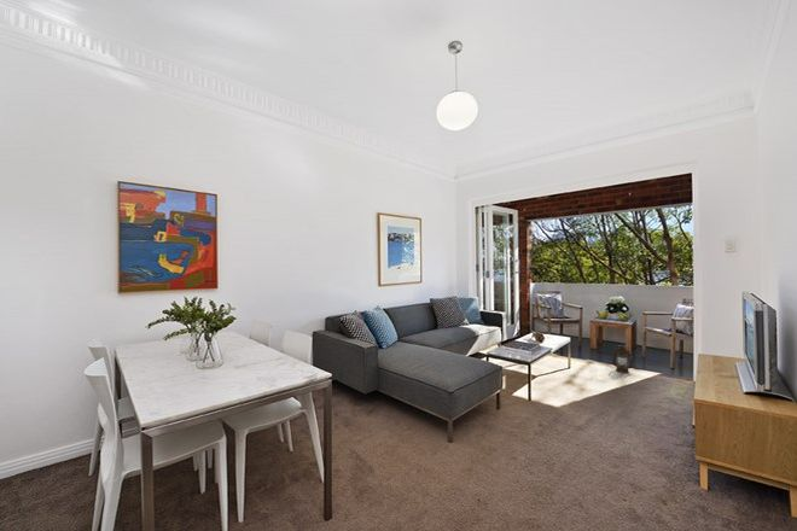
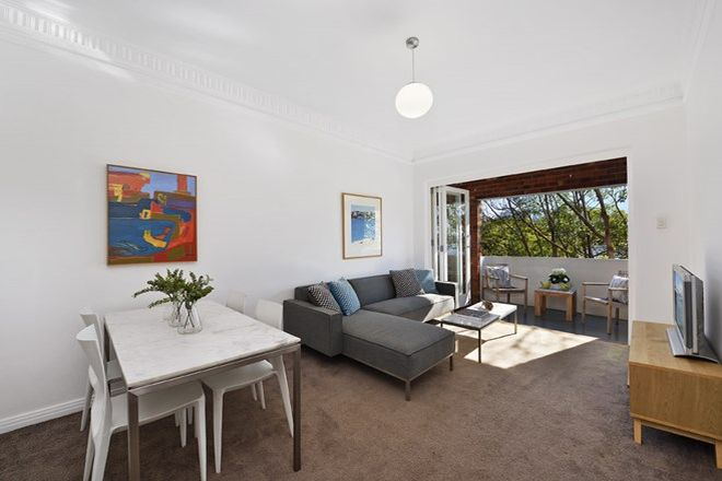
- lantern (622, 357)
